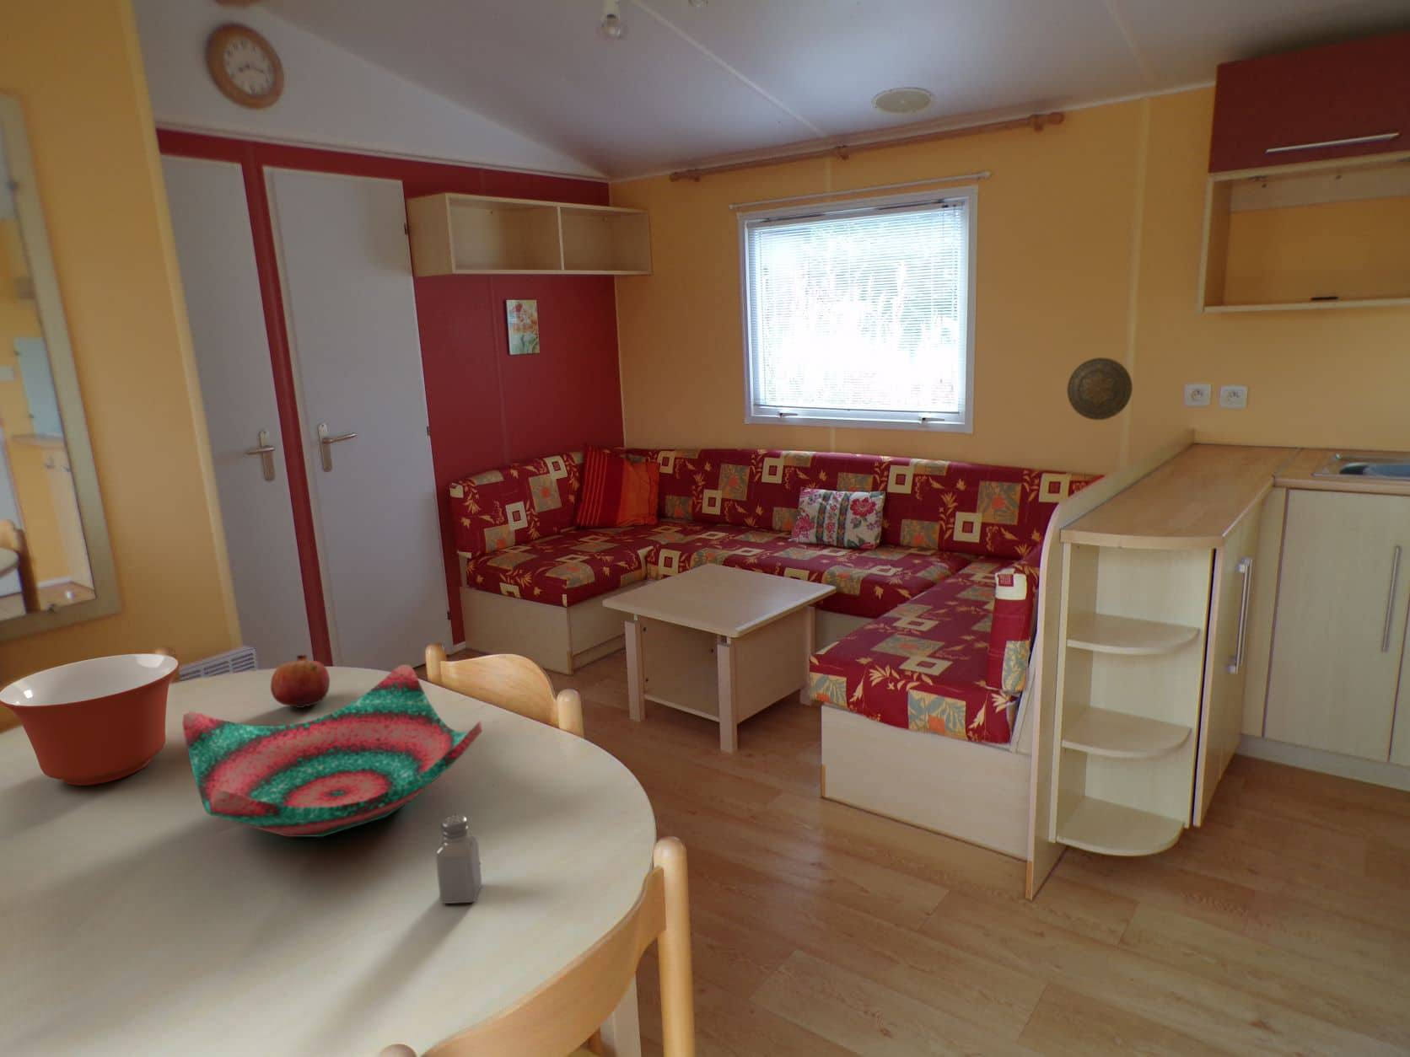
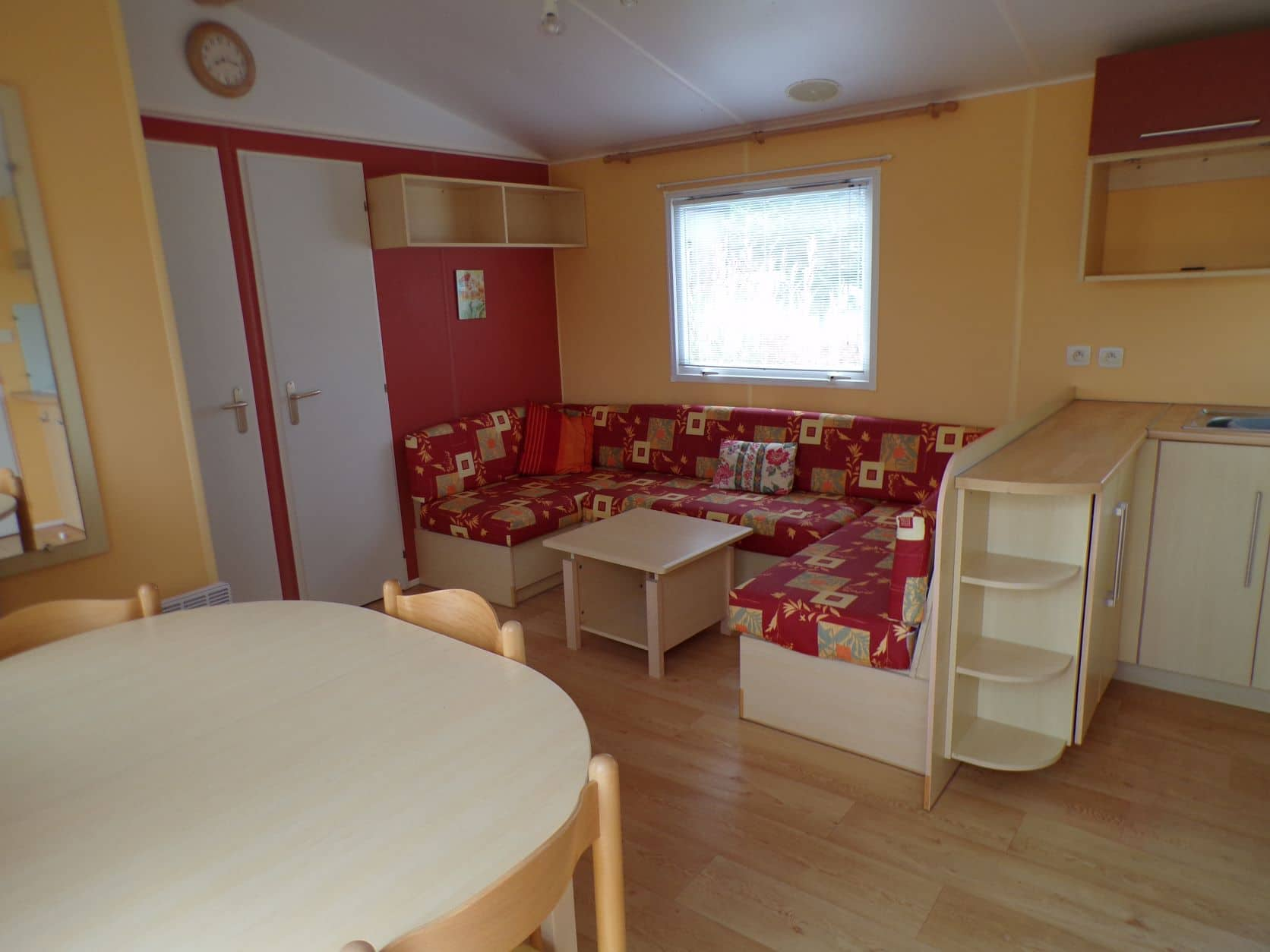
- decorative bowl (333, 762)
- saltshaker (457, 856)
- decorative plate (1098, 389)
- fruit (300, 681)
- mixing bowl (100, 723)
